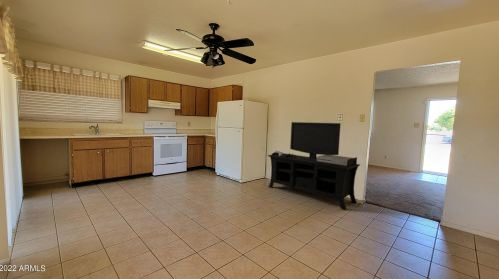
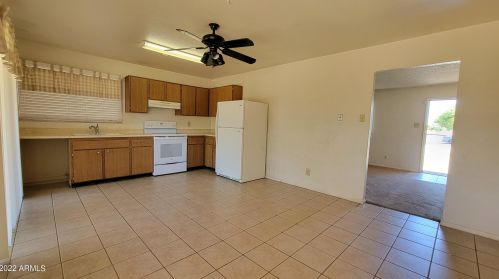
- media console (309, 158)
